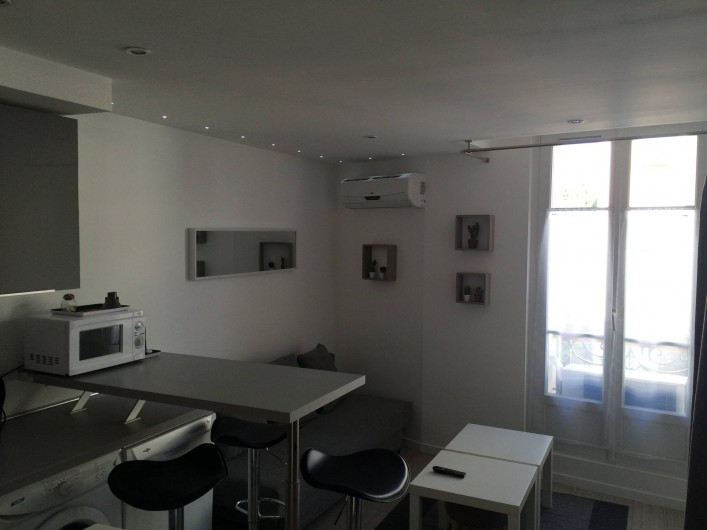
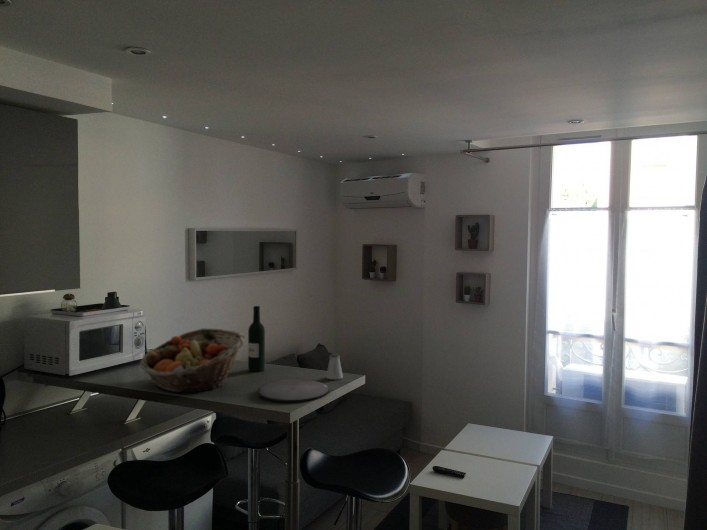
+ fruit basket (193, 358)
+ wine bottle (256, 338)
+ saltshaker (334, 366)
+ plate (293, 389)
